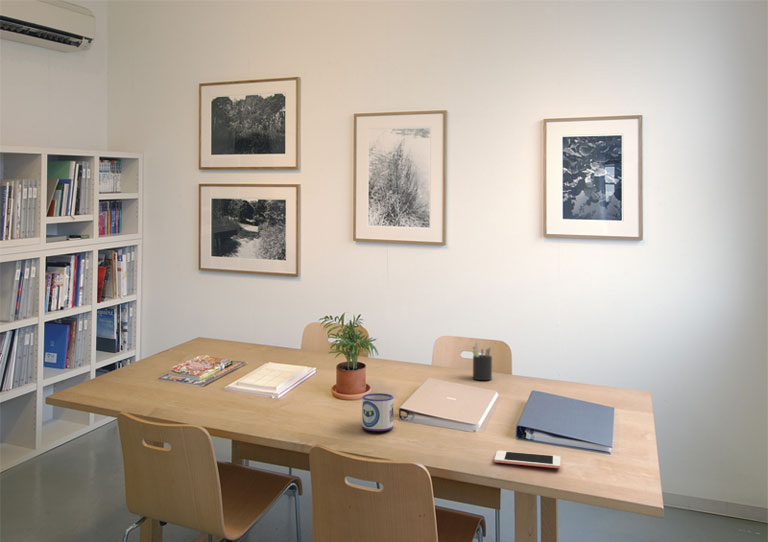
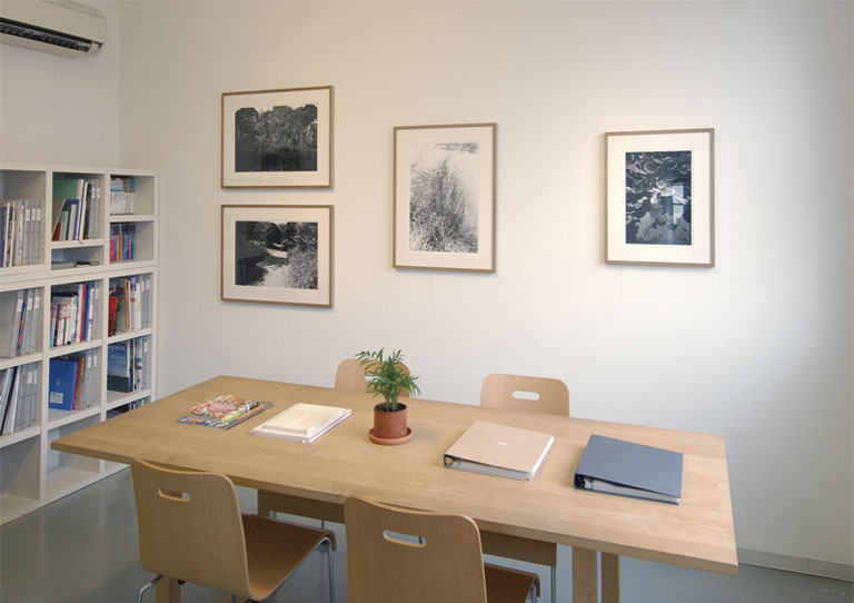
- pen holder (481, 360)
- mug (379, 410)
- cell phone (527, 459)
